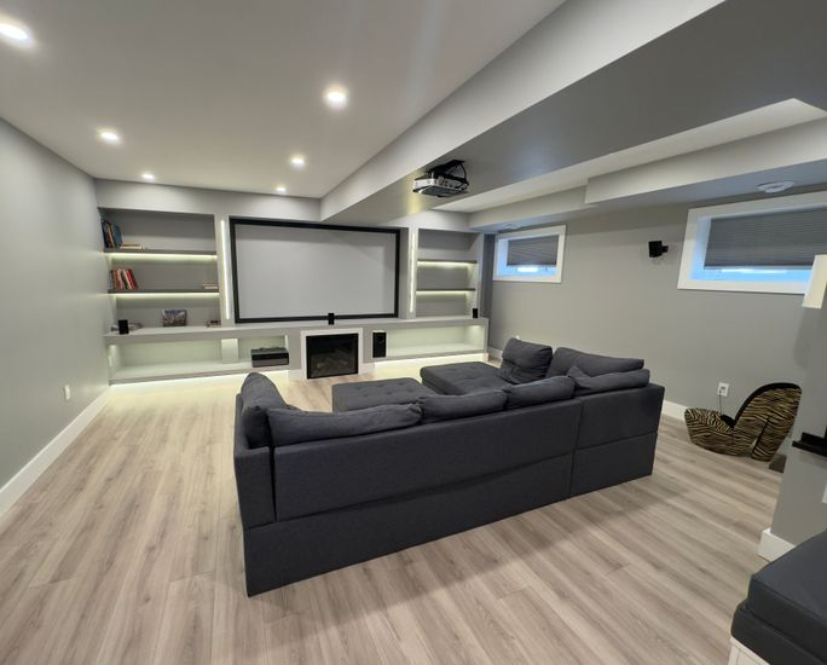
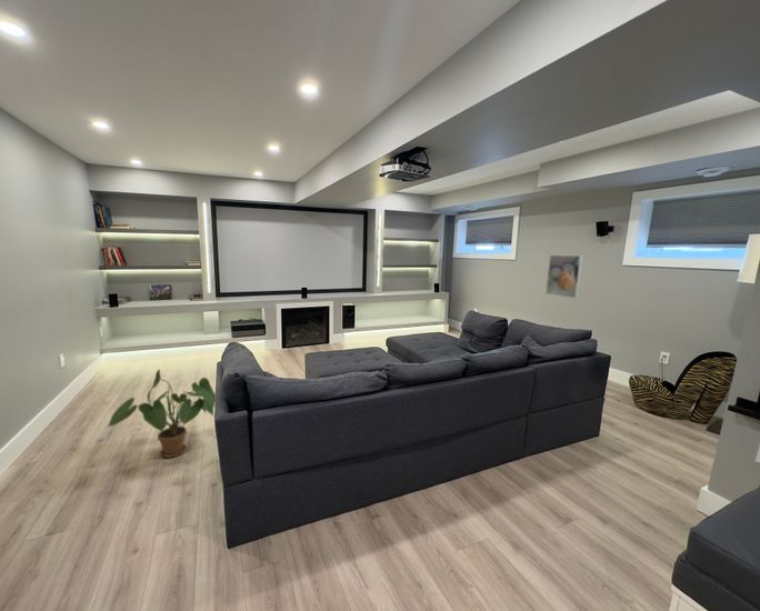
+ house plant (171, 417)
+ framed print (562, 276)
